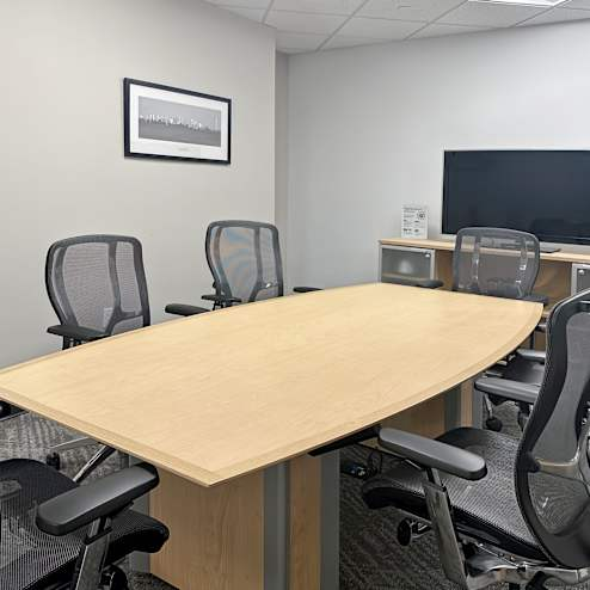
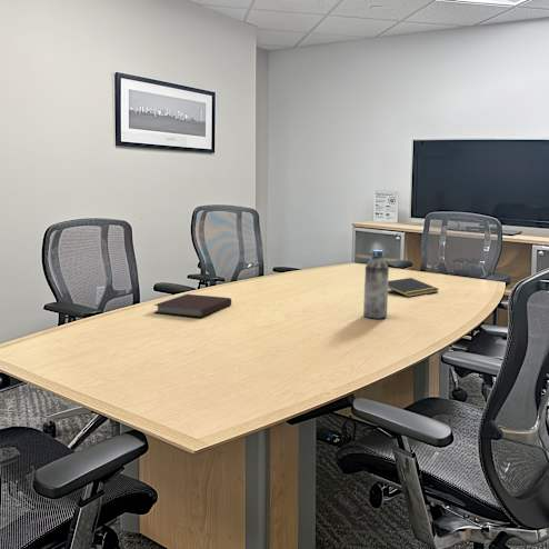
+ notebook (193, 305)
+ water bottle (376, 283)
+ notepad (409, 287)
